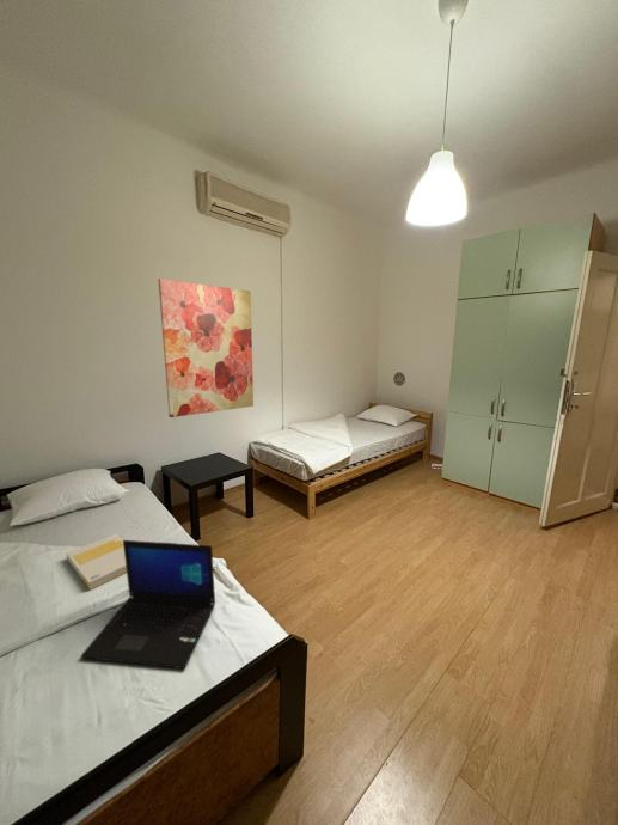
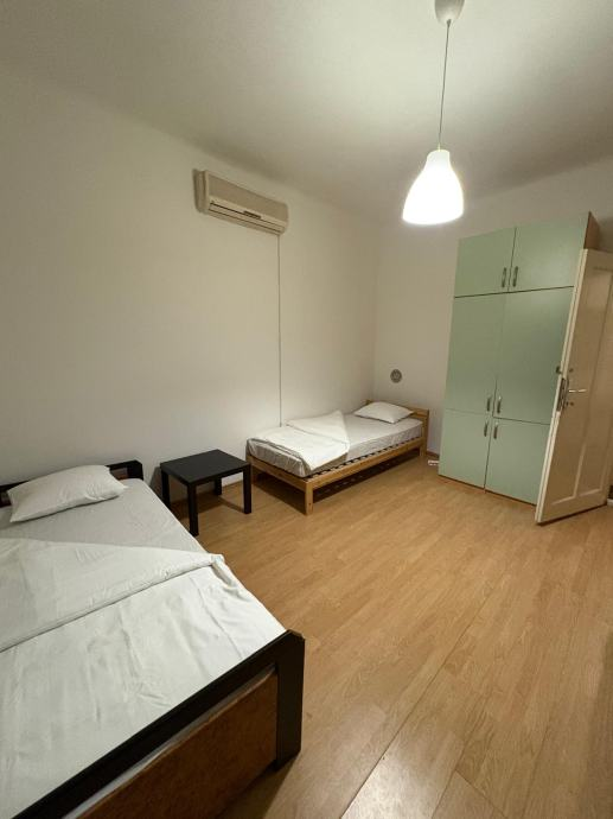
- wall art (212, 350)
- book (104, 558)
- laptop (151, 597)
